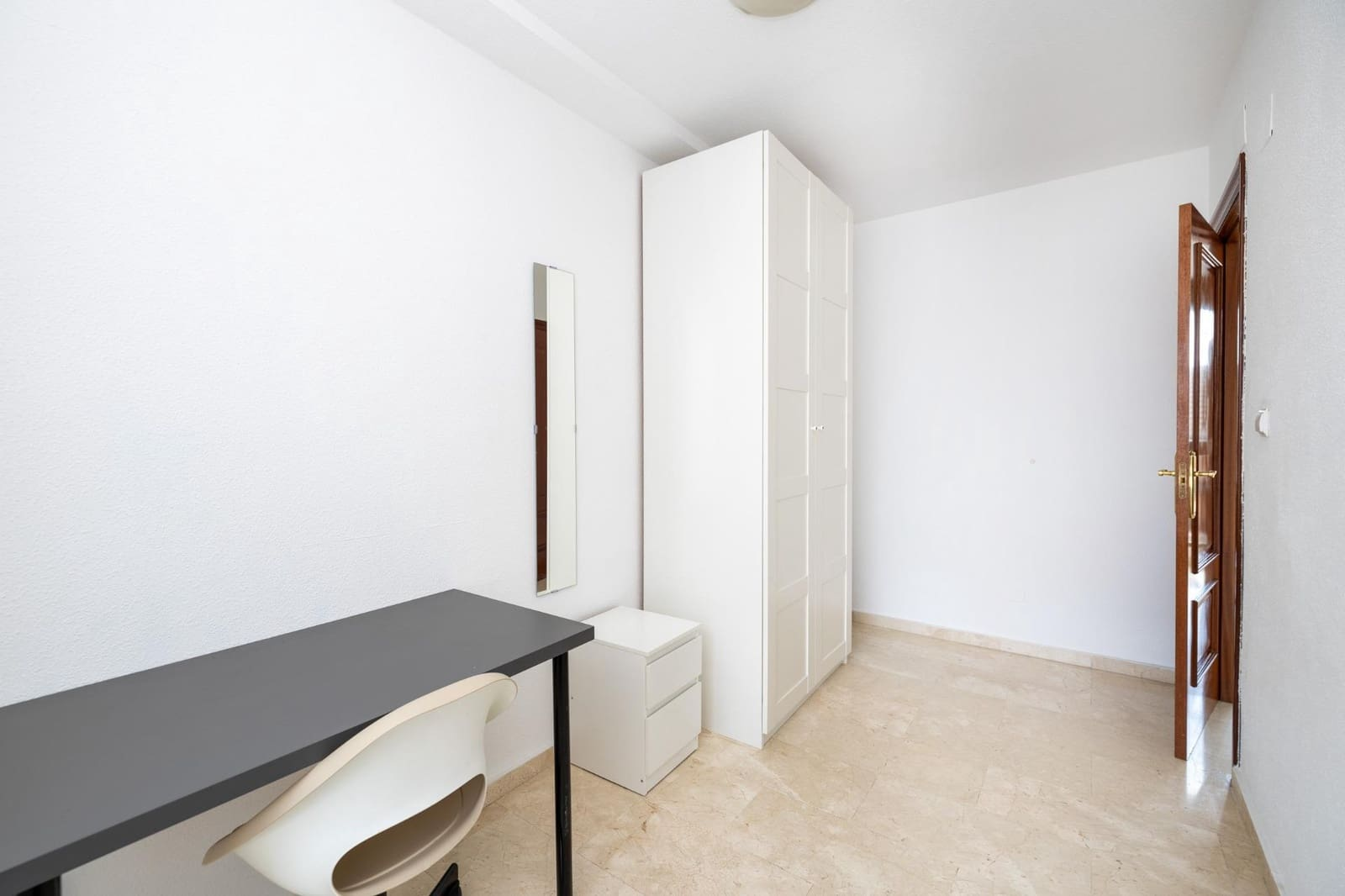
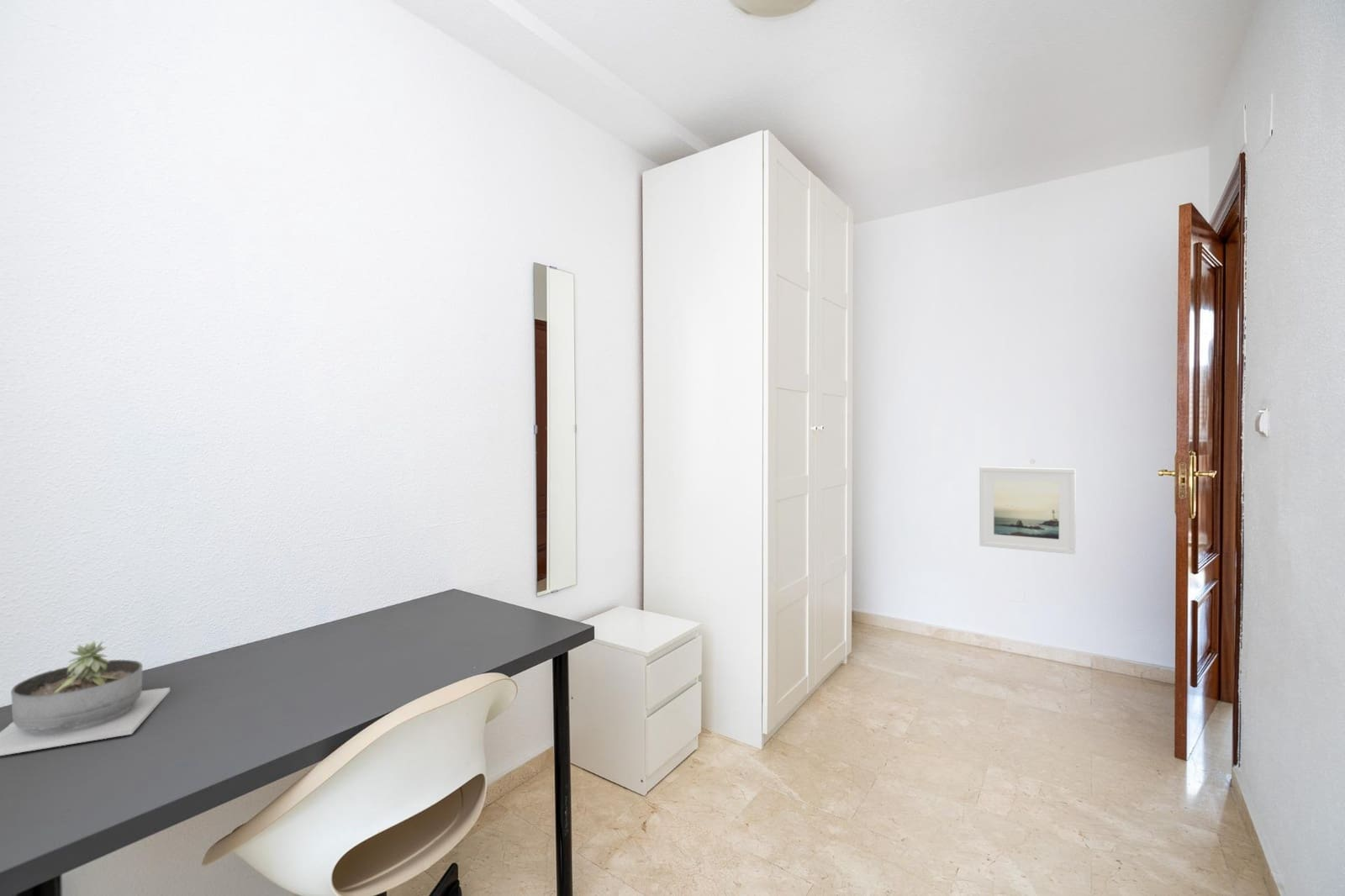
+ succulent planter (81, 682)
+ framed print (1026, 509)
